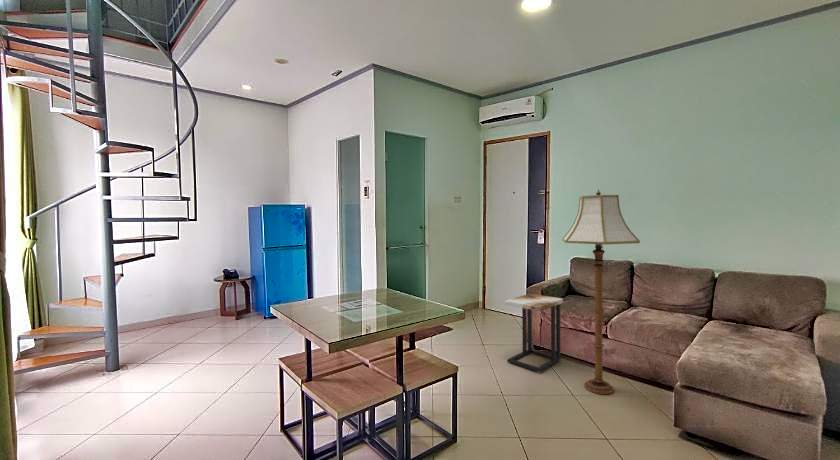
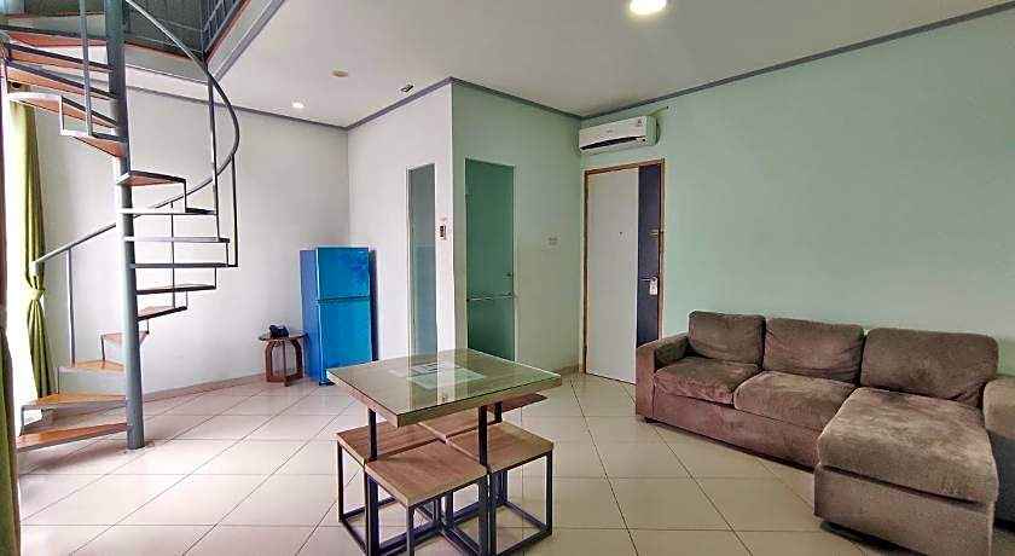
- side table (531, 330)
- floor lamp (598, 289)
